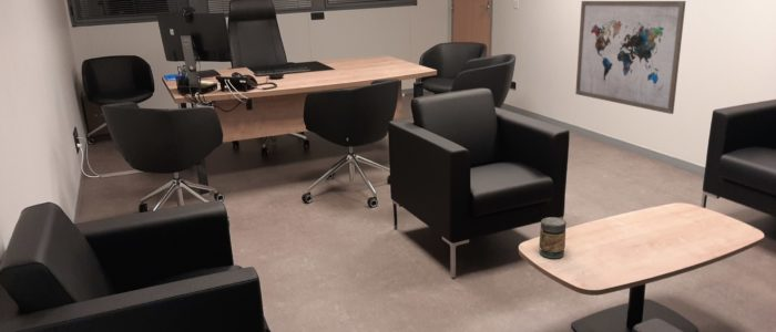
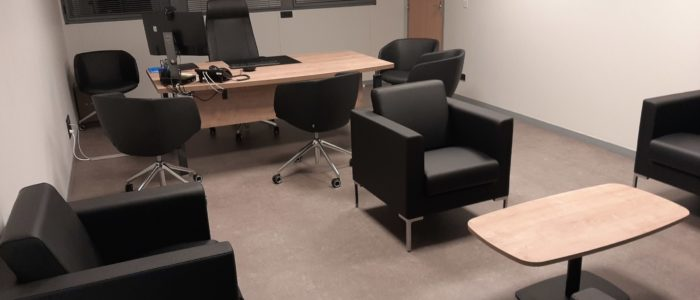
- jar (552, 237)
- wall art (623, 53)
